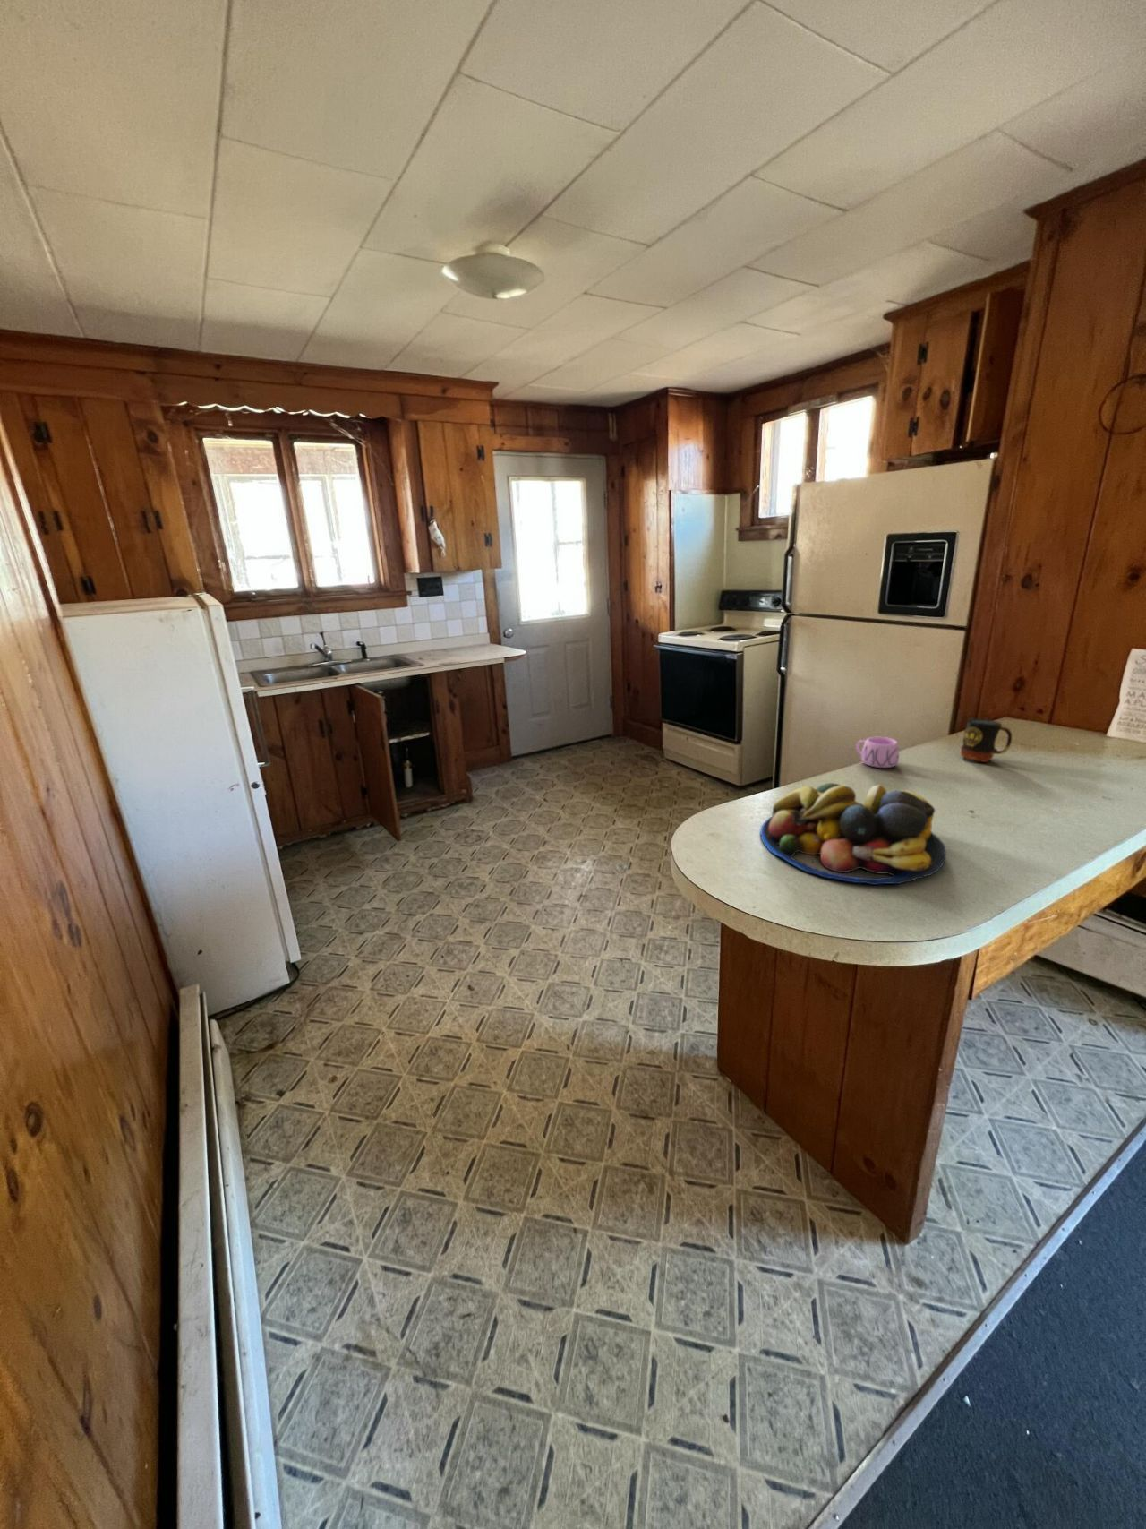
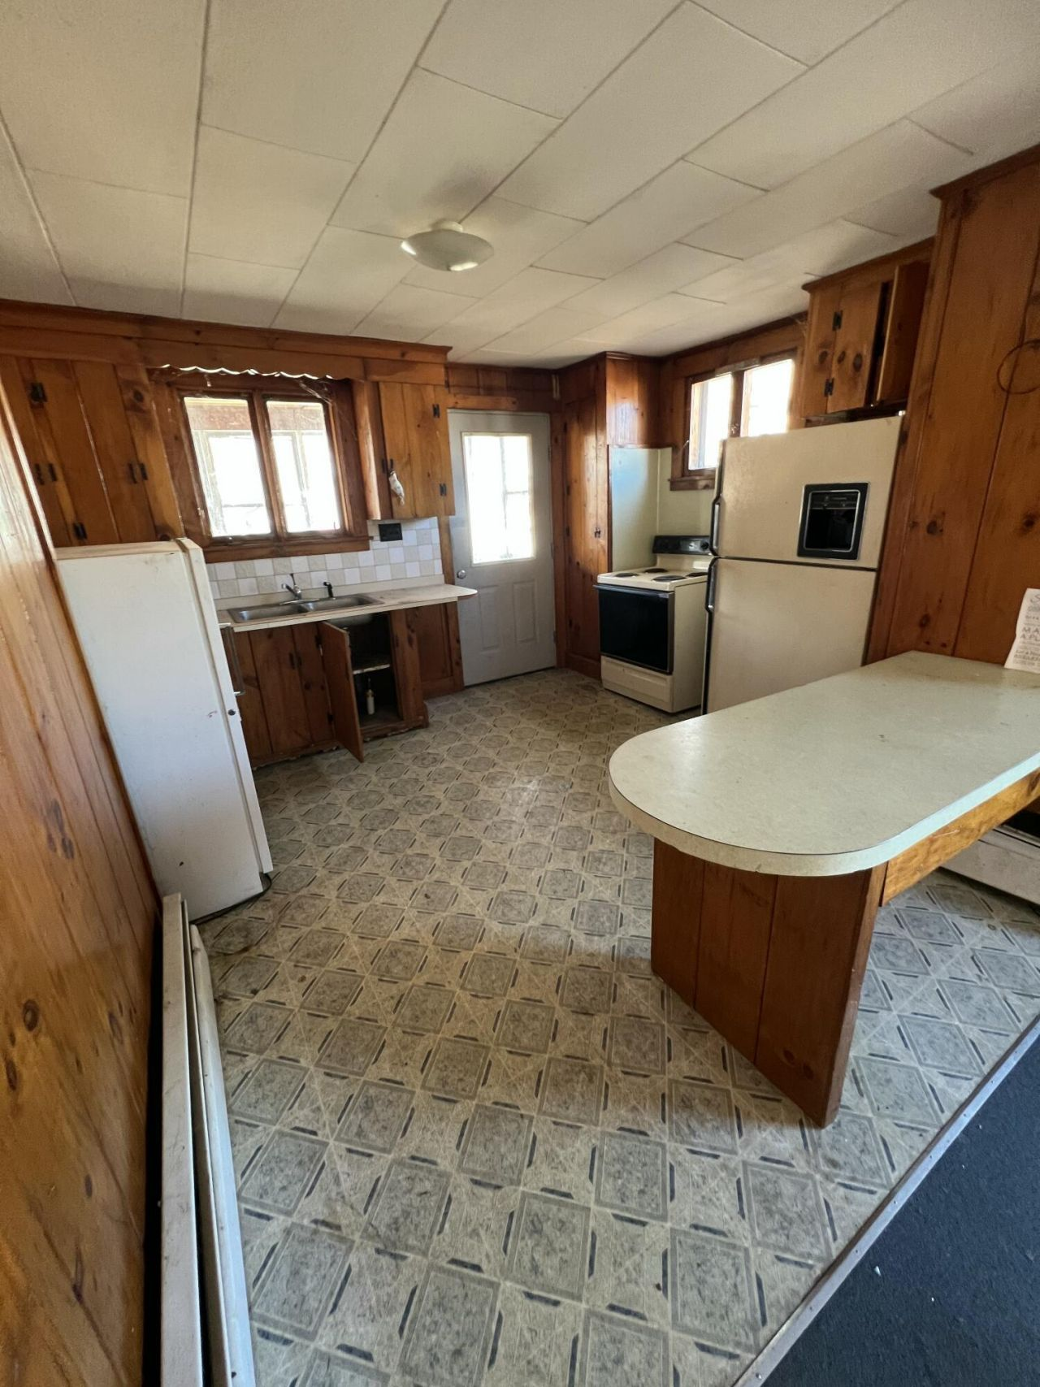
- mug (987, 740)
- fruit bowl (850, 814)
- mug (875, 750)
